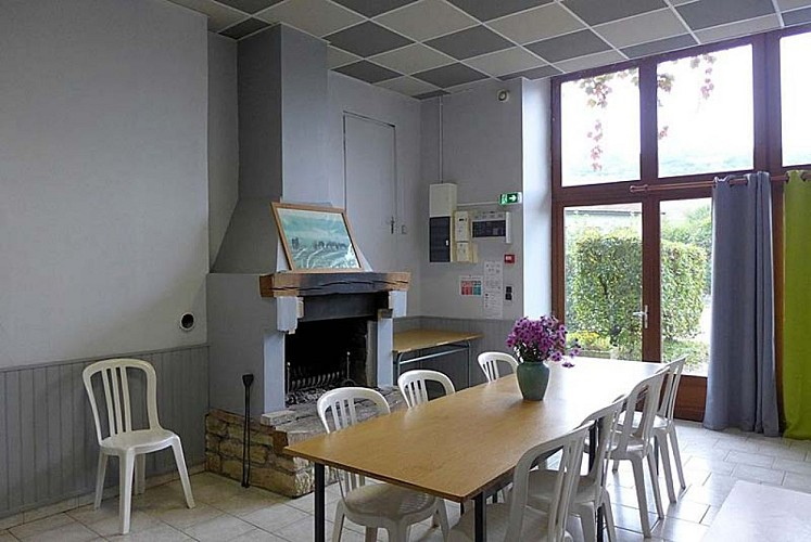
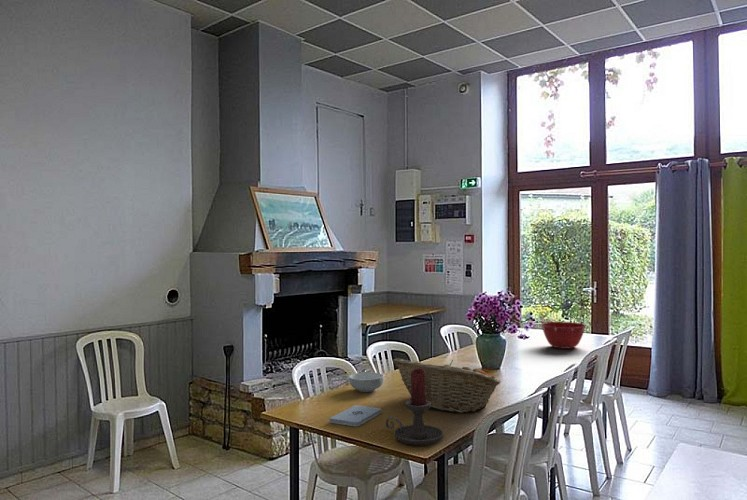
+ candle holder (412, 402)
+ notepad (356, 415)
+ cereal bowl (366, 382)
+ fruit basket (445, 379)
+ mixing bowl (563, 335)
